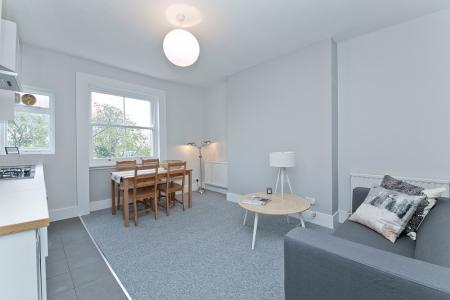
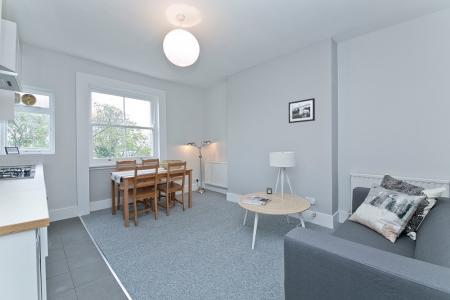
+ picture frame (301, 111)
